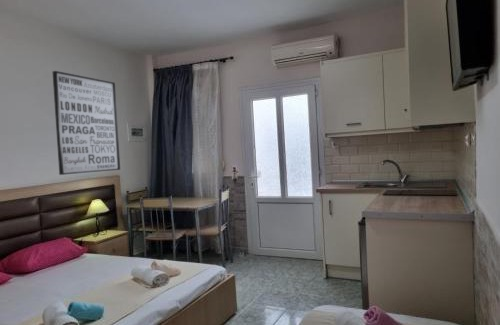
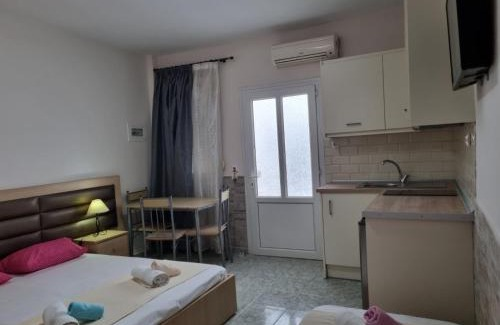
- wall art (89, 124)
